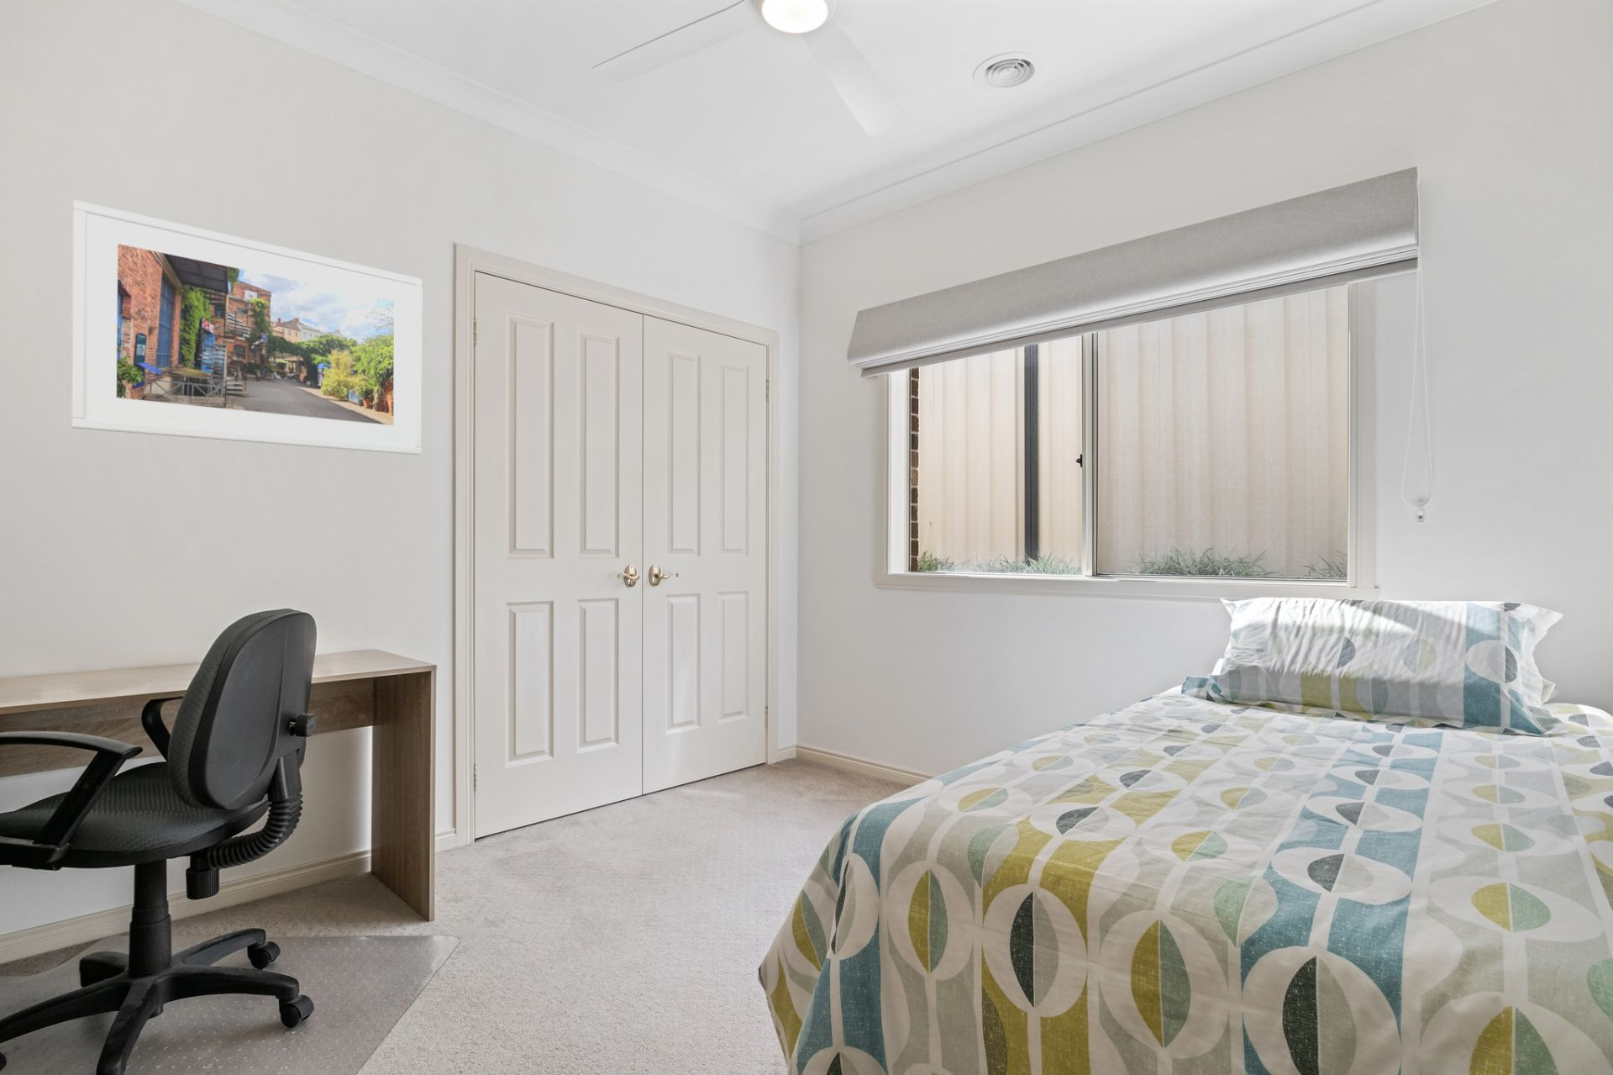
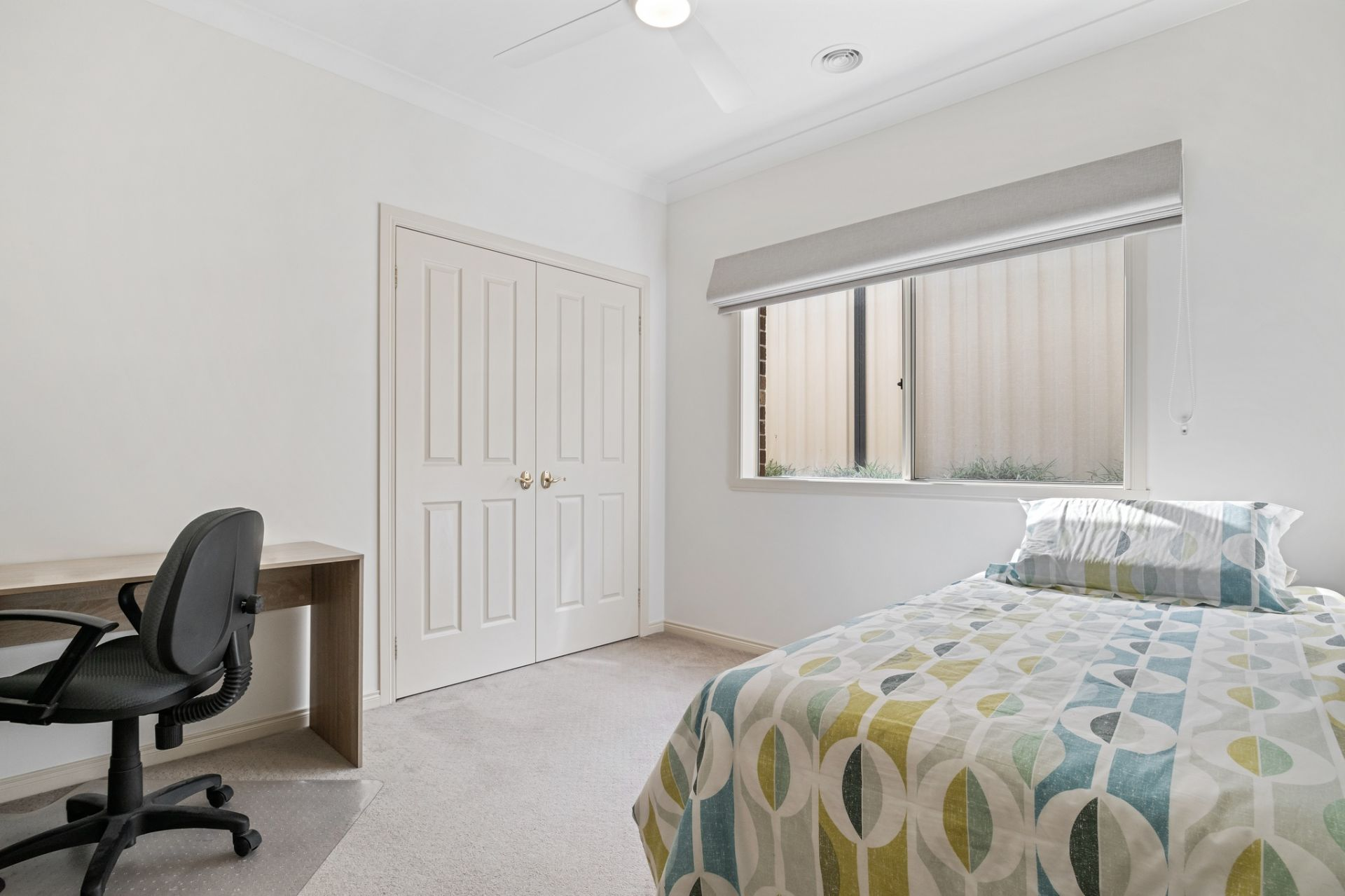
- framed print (269, 344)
